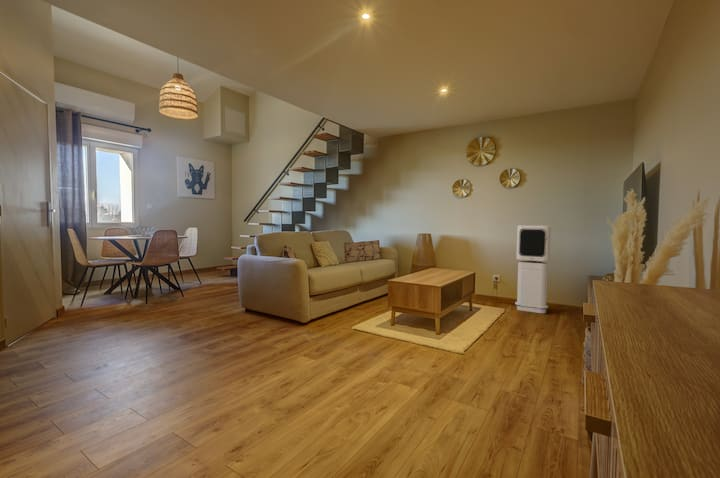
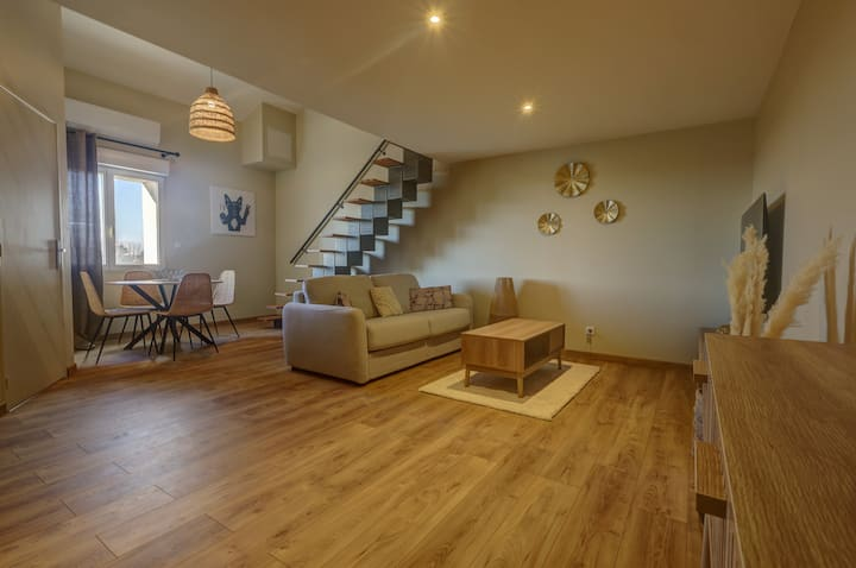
- air purifier (533, 267)
